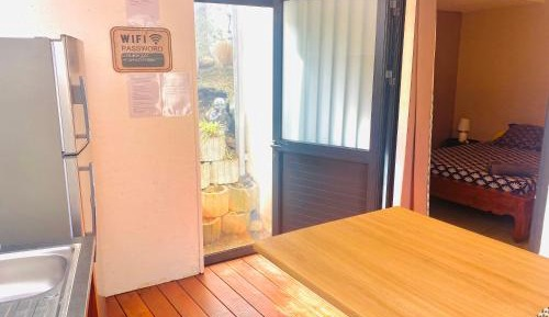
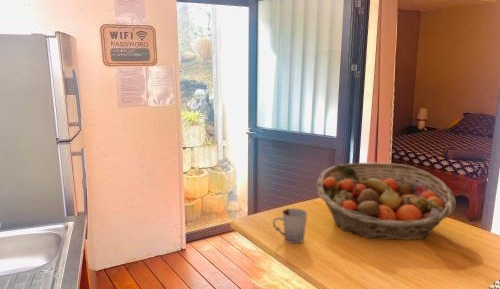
+ cup (289, 226)
+ fruit basket (382, 198)
